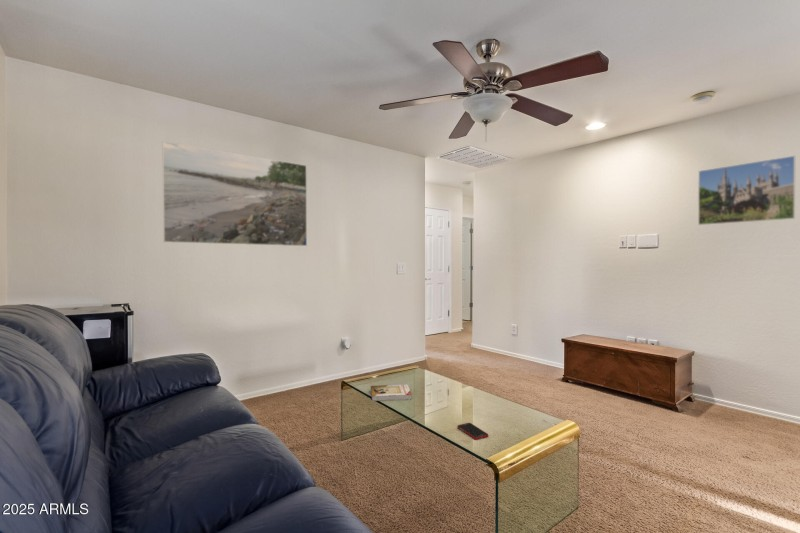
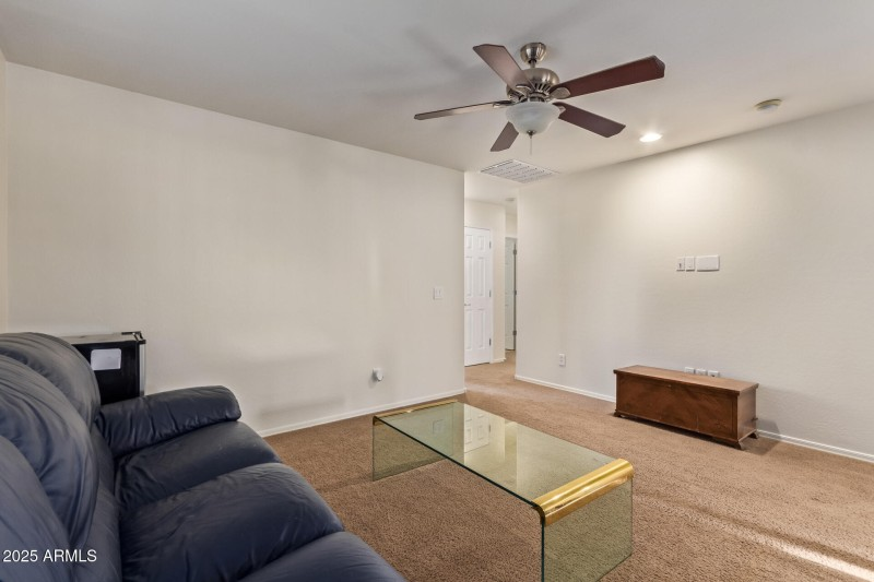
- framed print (242, 199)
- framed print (743, 193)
- book (390, 392)
- cell phone (472, 430)
